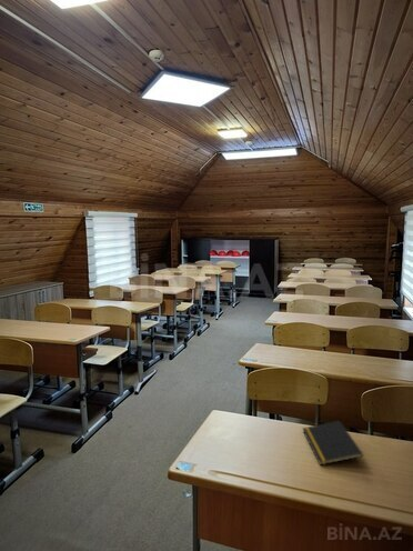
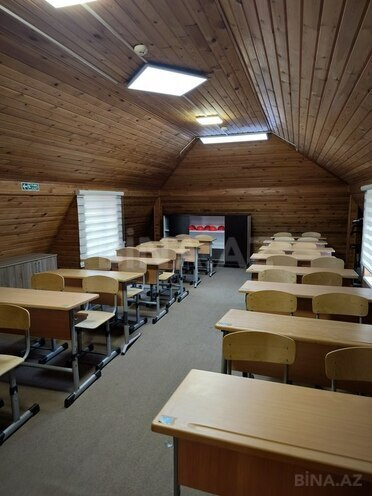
- notepad (330, 441)
